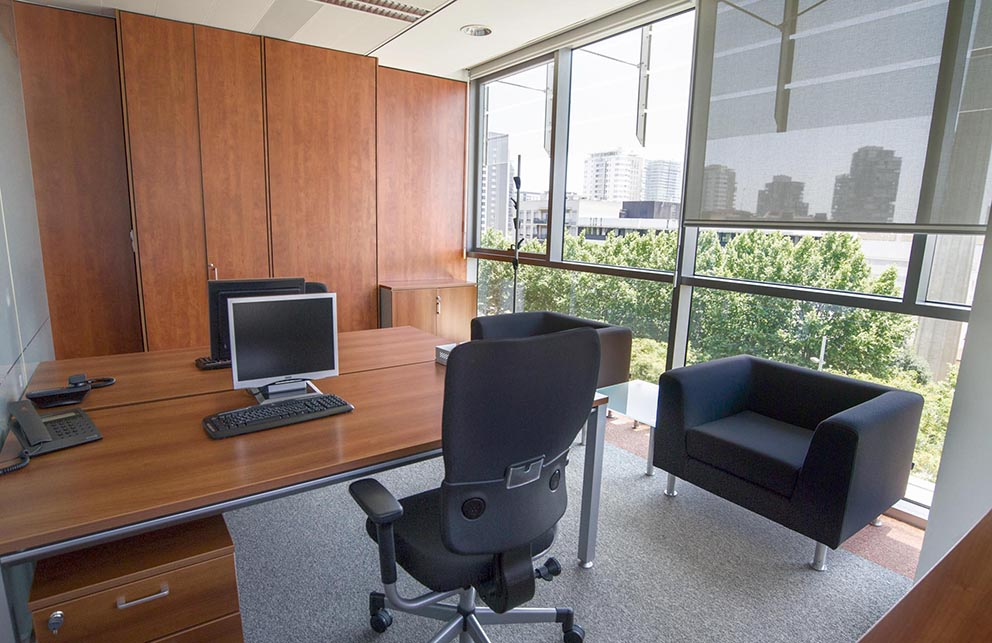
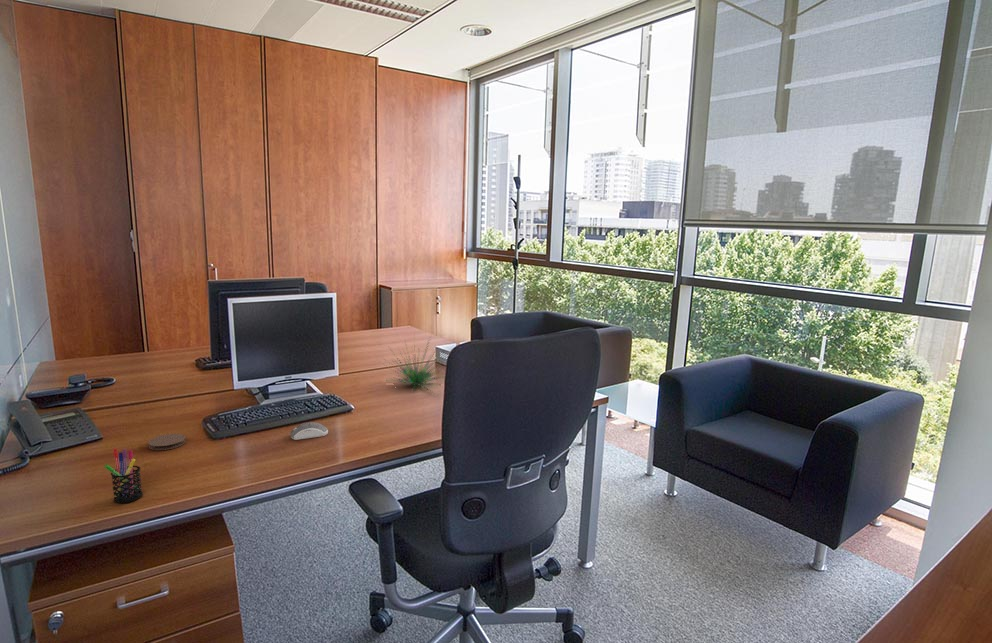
+ plant (418, 356)
+ pen holder (122, 475)
+ computer mouse (309, 428)
+ coaster (167, 441)
